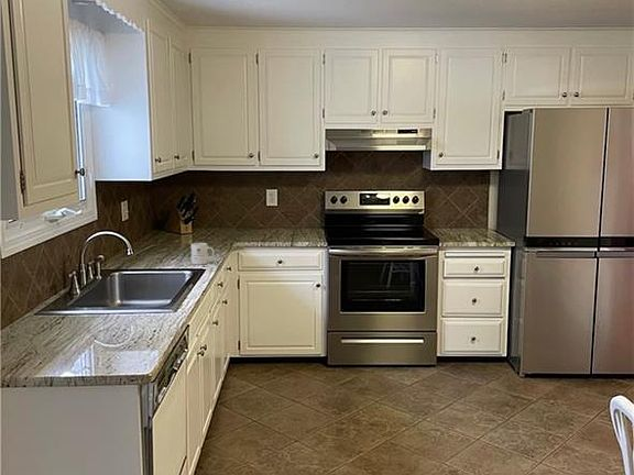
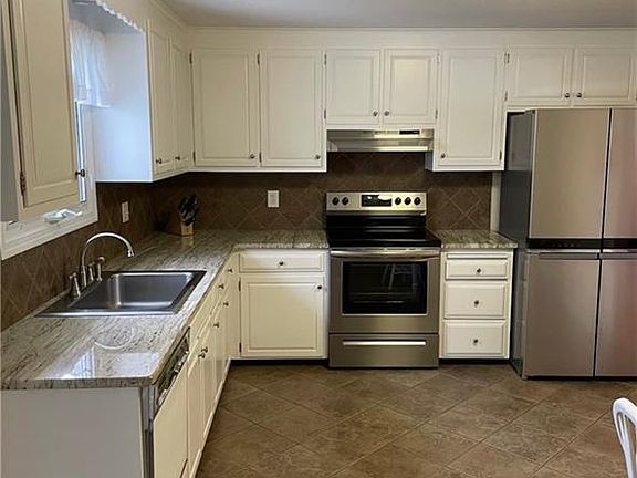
- mug (203, 253)
